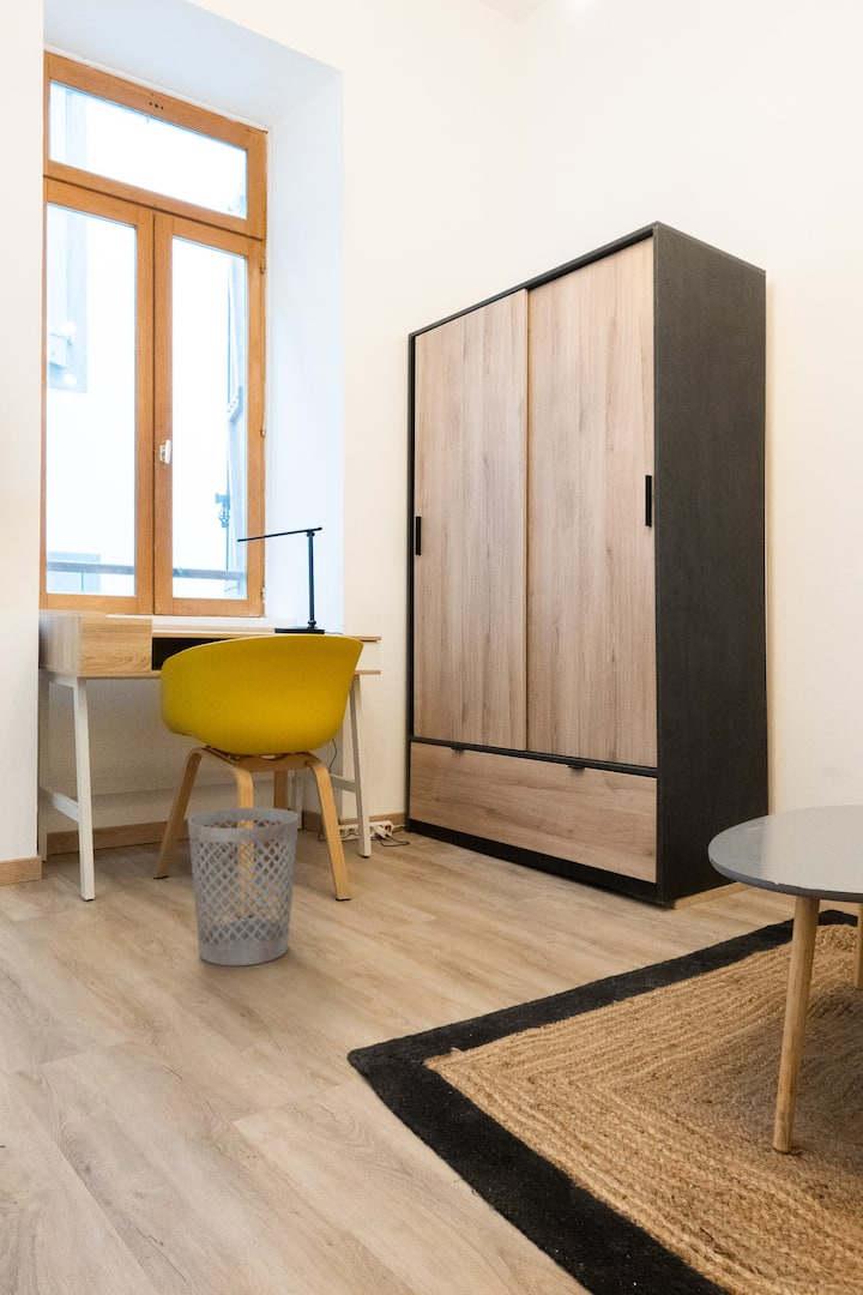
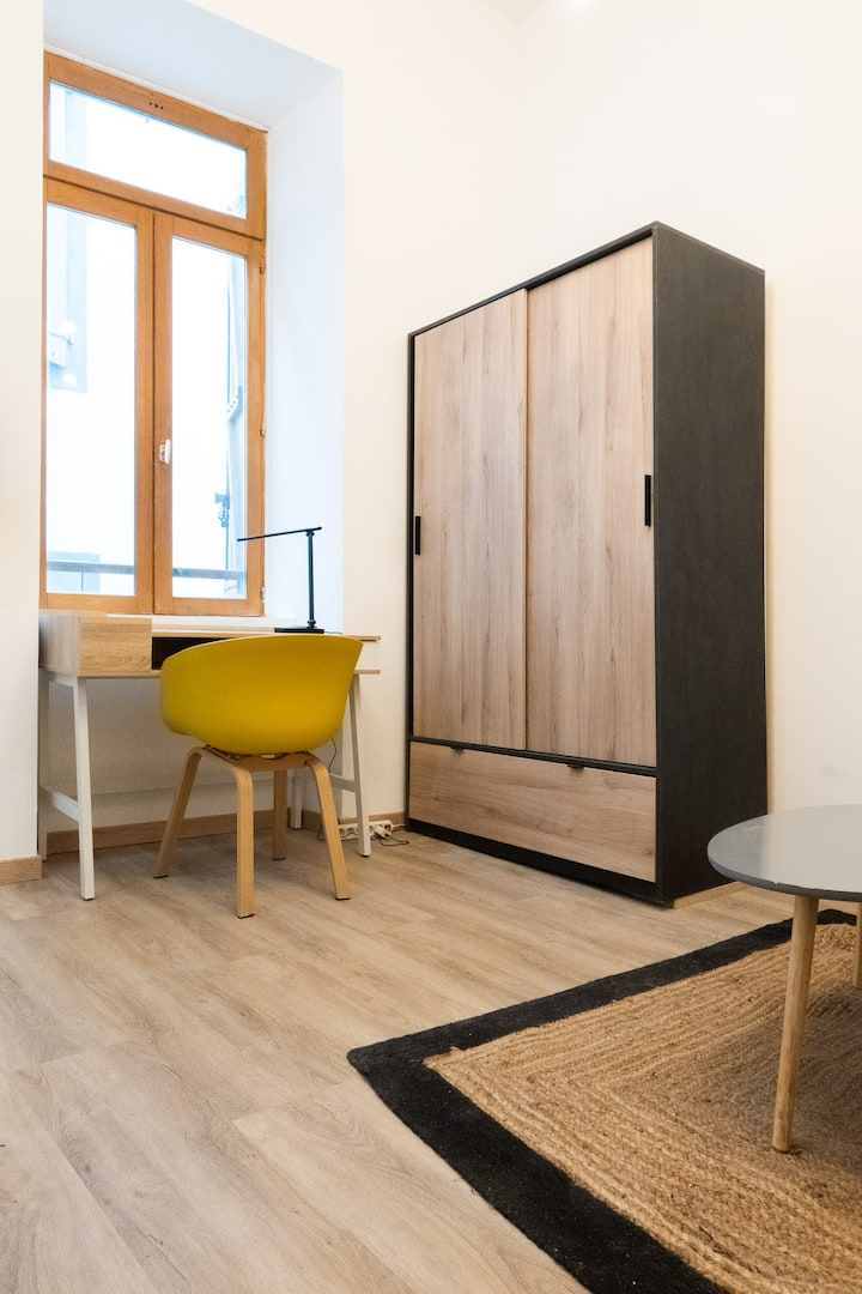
- wastebasket (242, 885)
